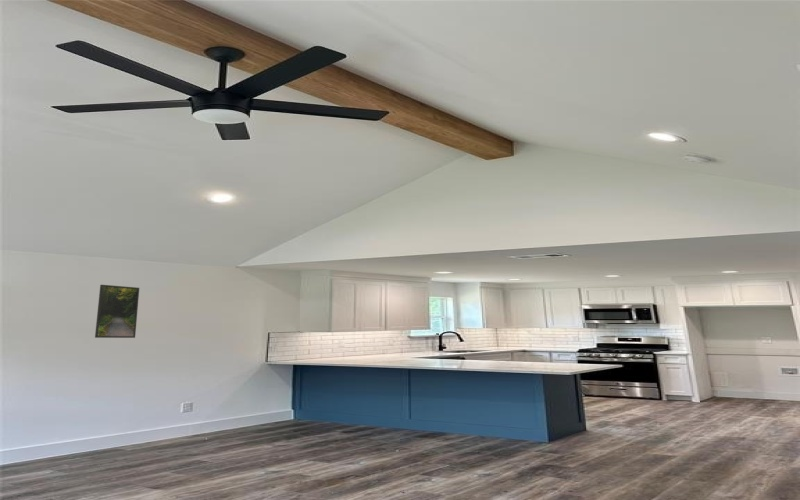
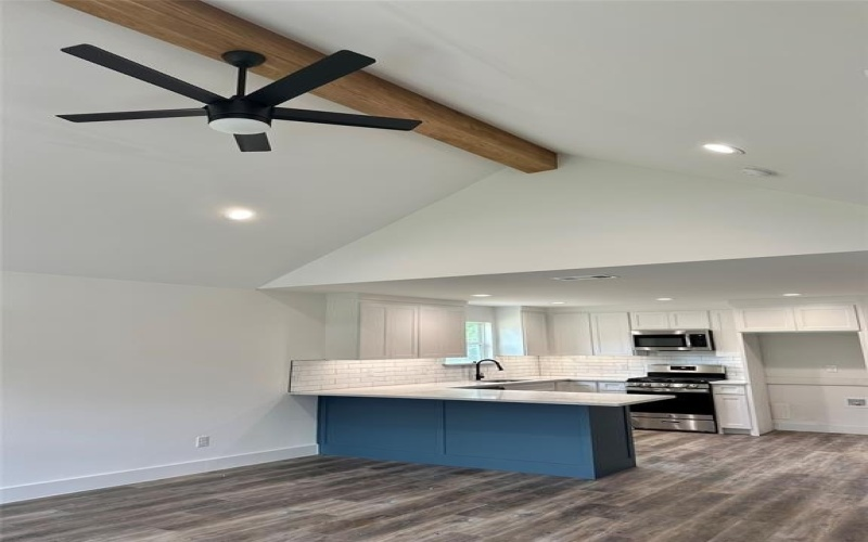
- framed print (118, 311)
